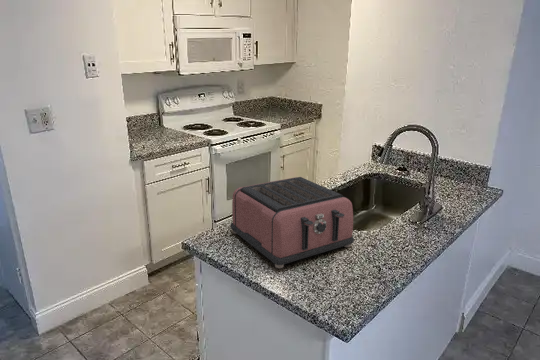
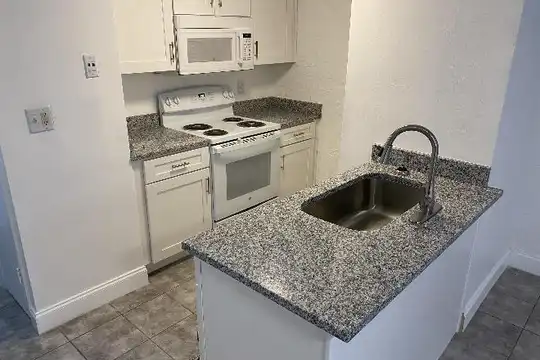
- toaster (293, 216)
